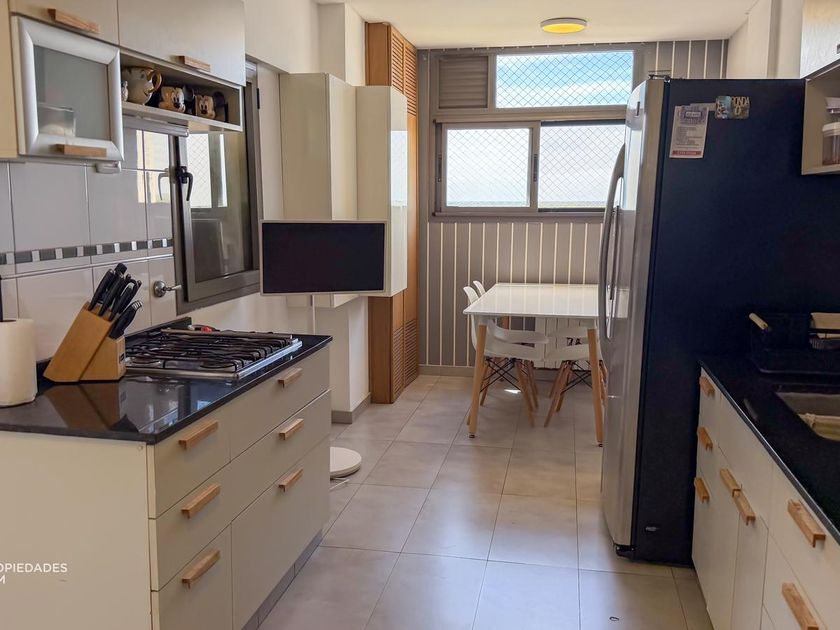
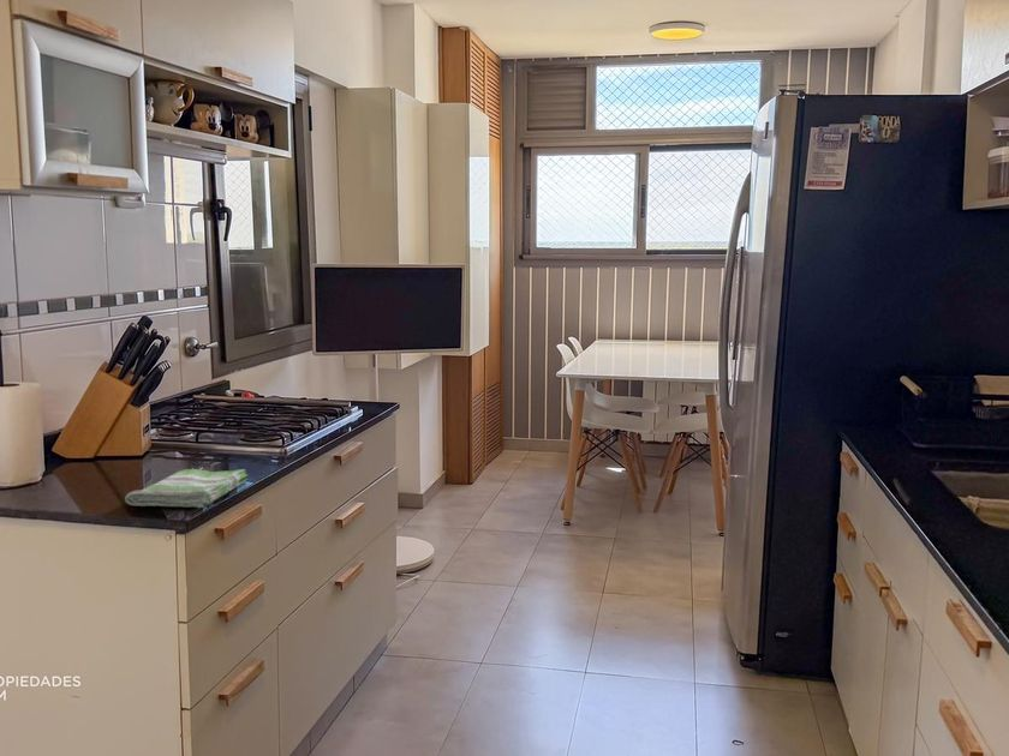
+ dish towel (190, 484)
